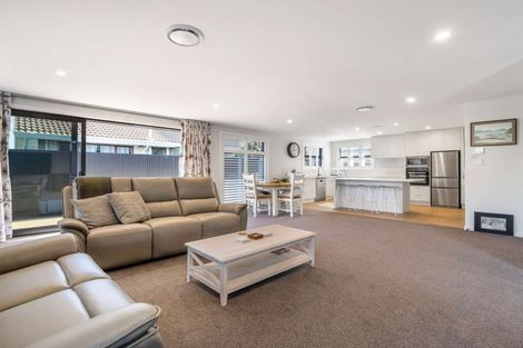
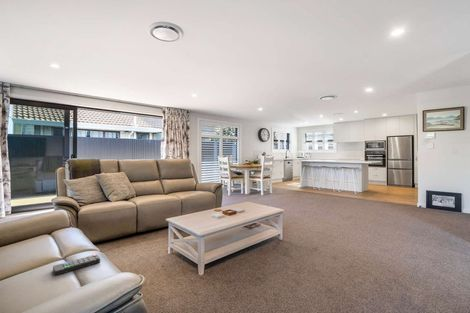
+ remote control (77, 263)
